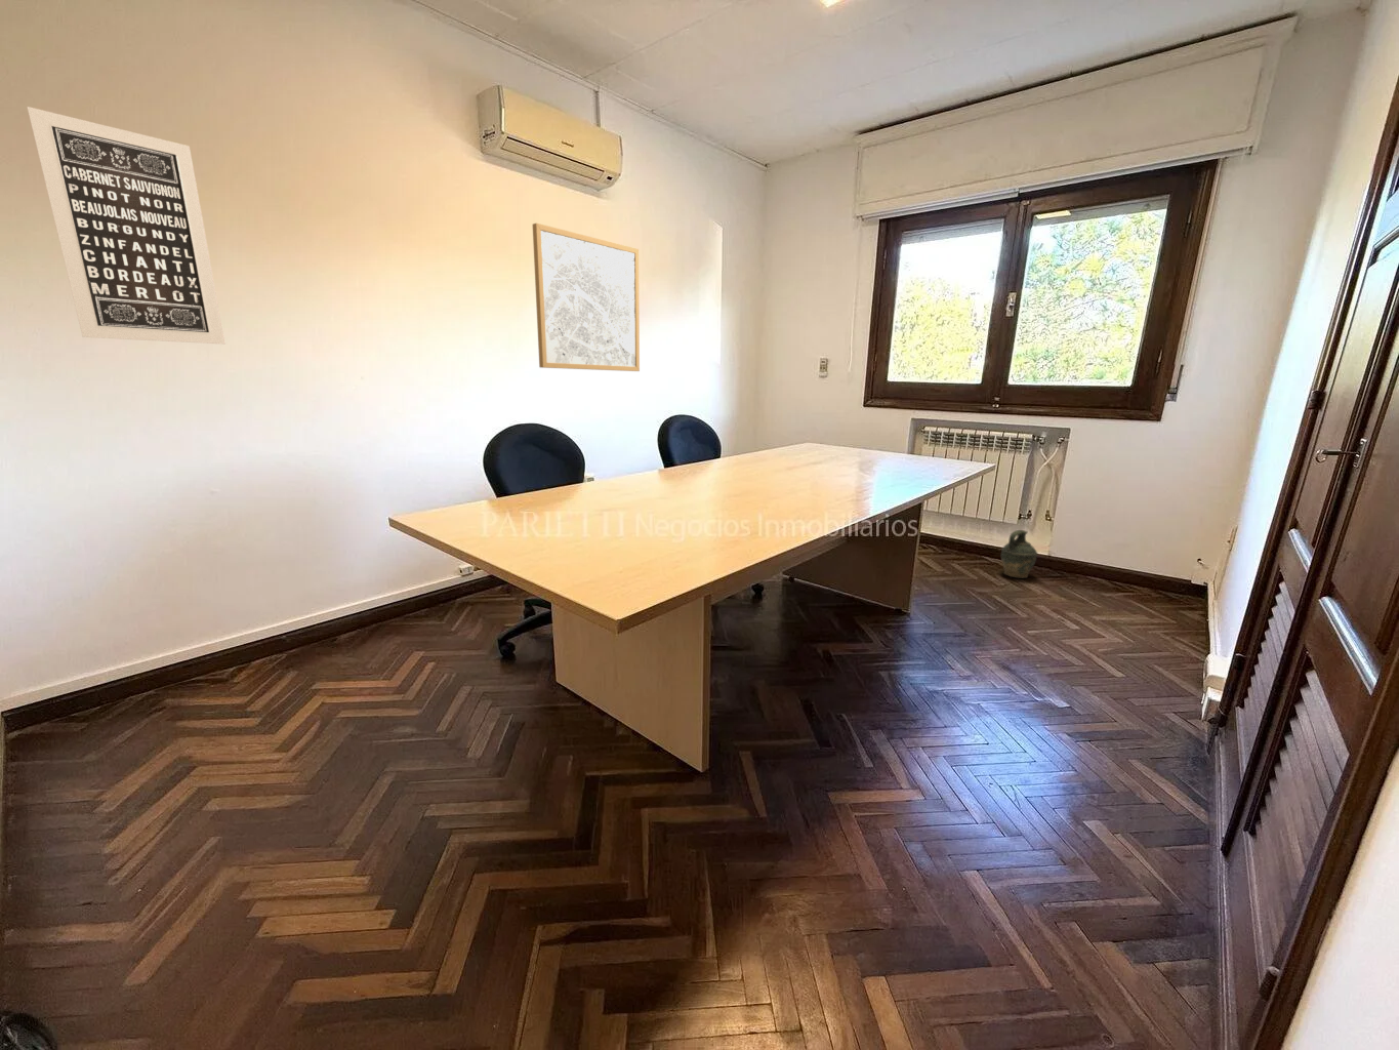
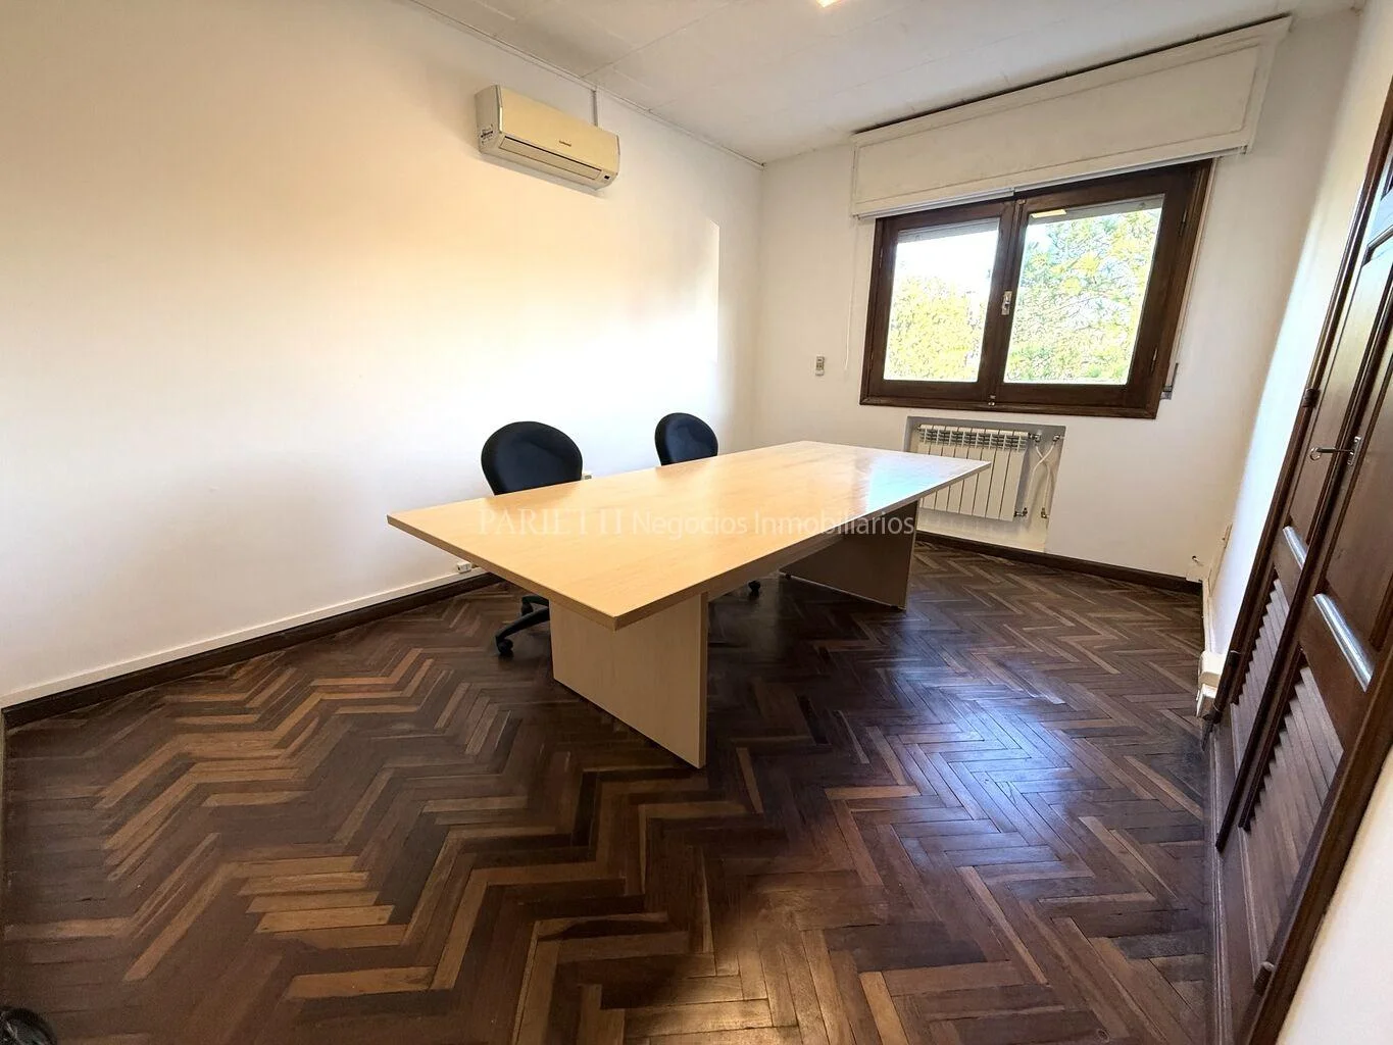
- wall art (137, 239)
- wall art (591, 304)
- ceramic jug (1019, 553)
